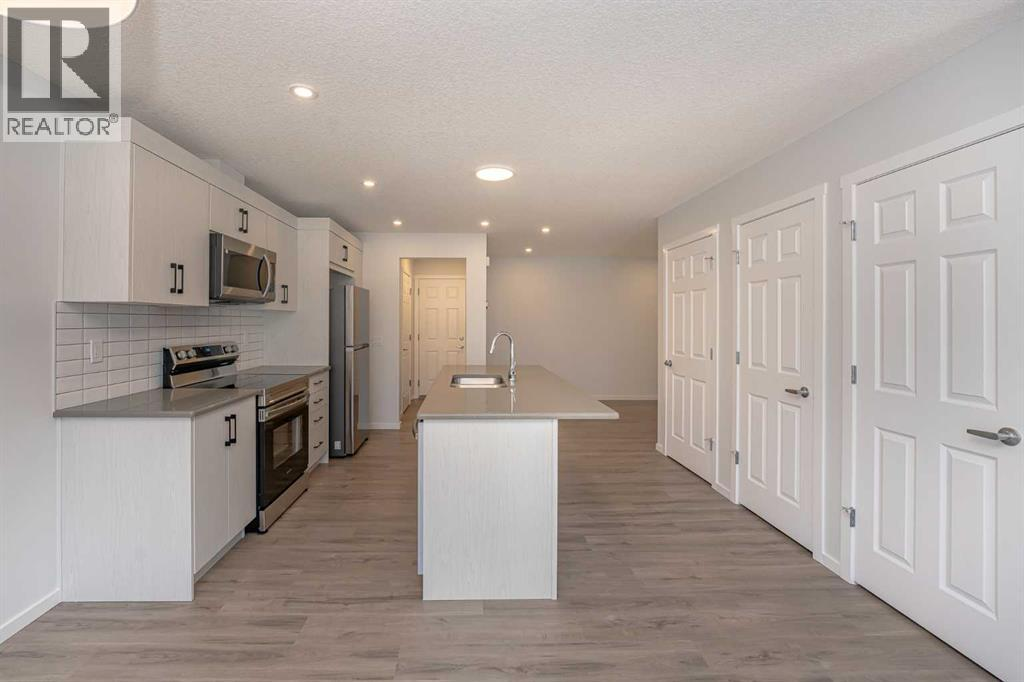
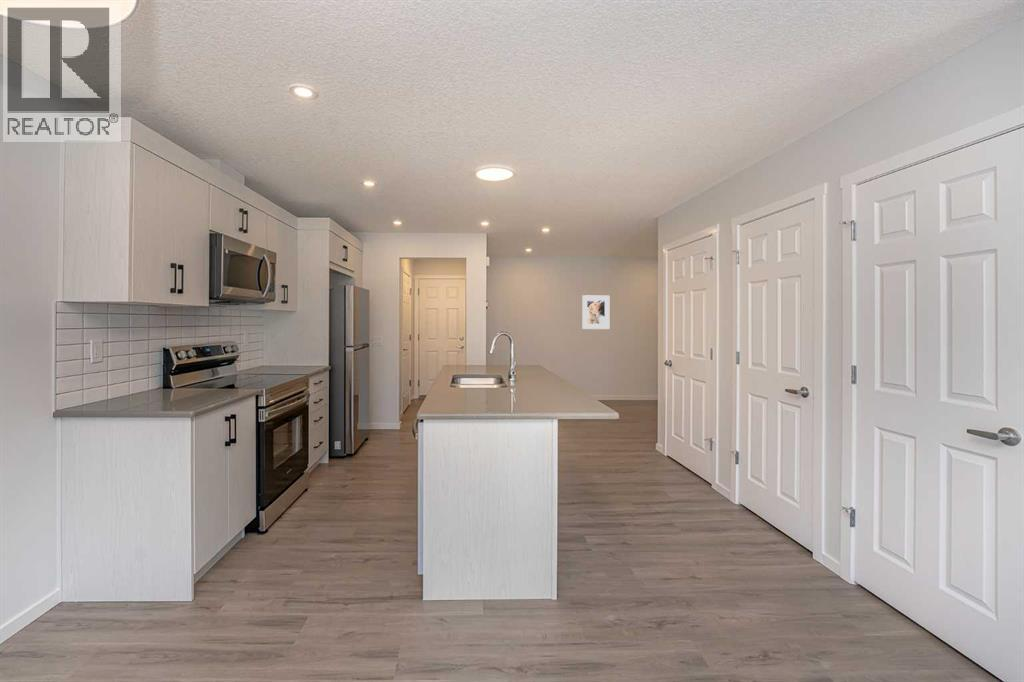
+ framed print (595, 312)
